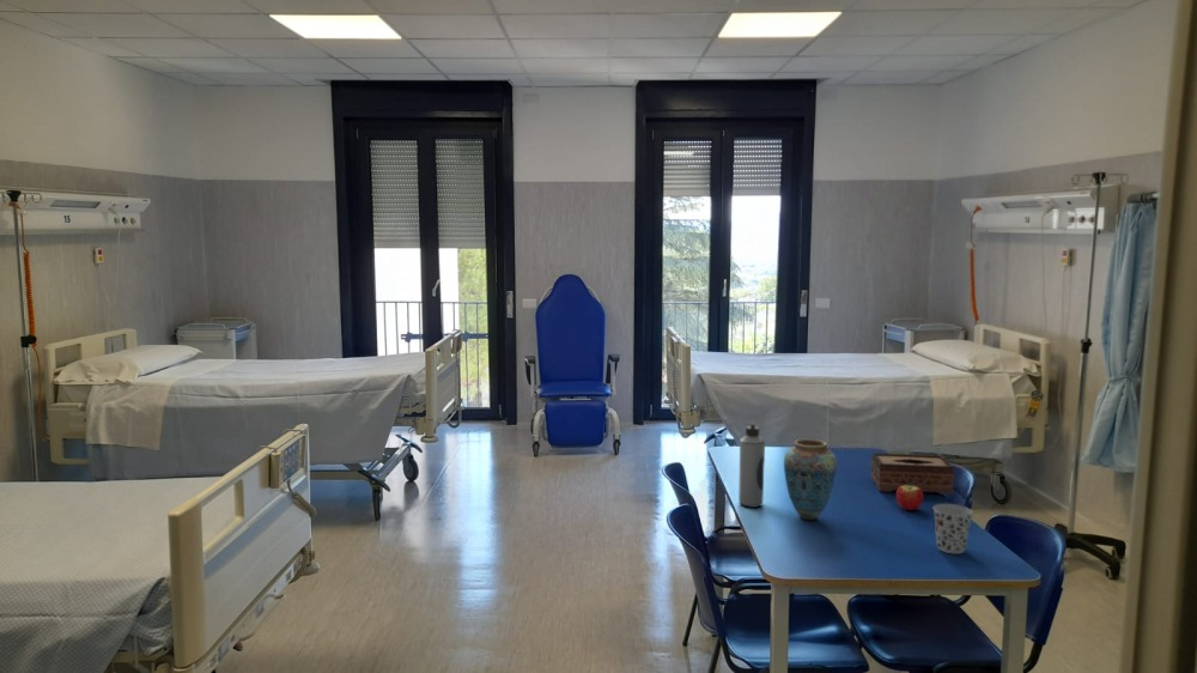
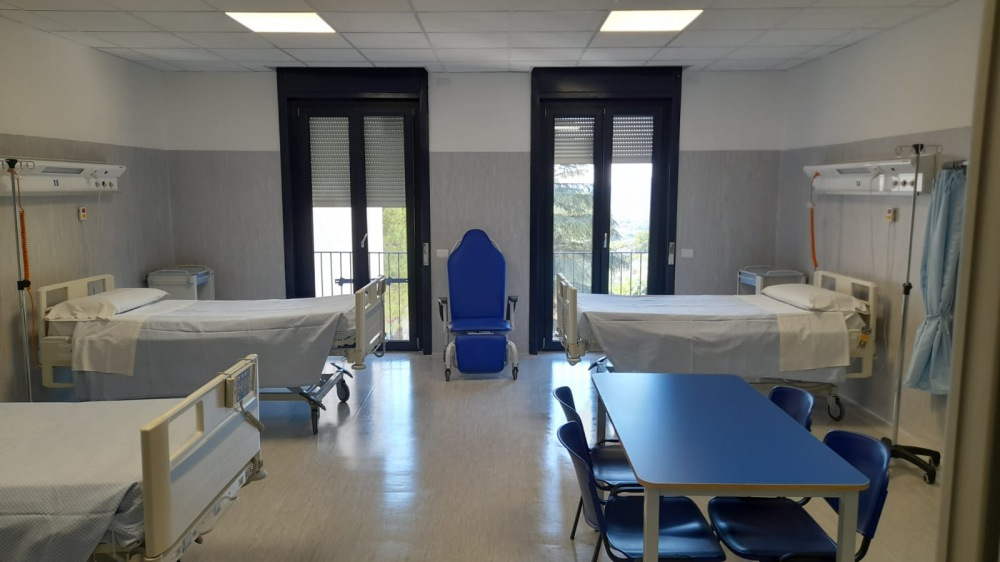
- tissue box (910, 473)
- water bottle (752, 463)
- cup (952, 529)
- apple (910, 493)
- vase (809, 480)
